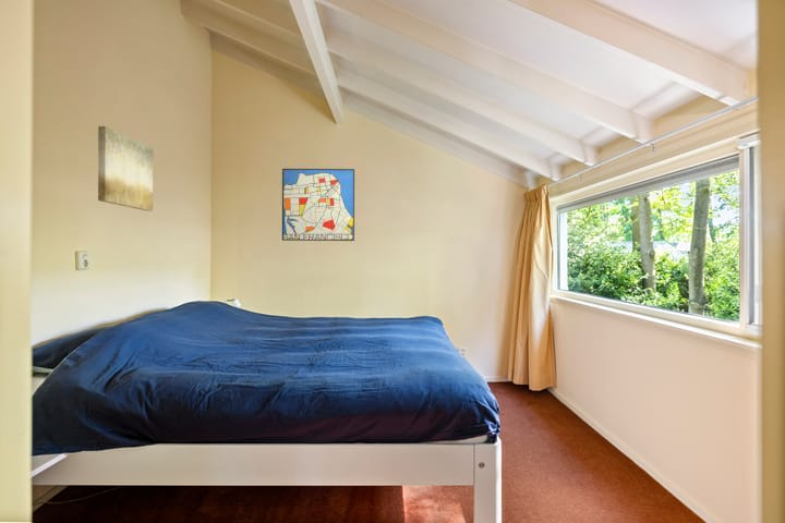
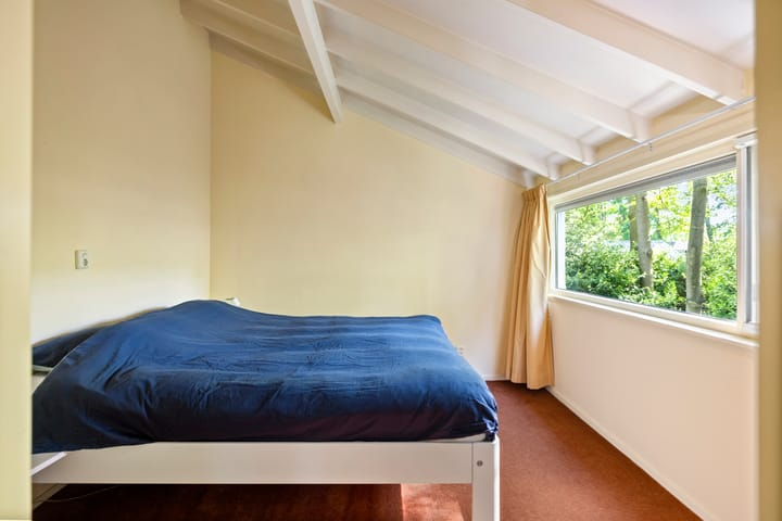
- wall art (128, 172)
- wall art (318, 204)
